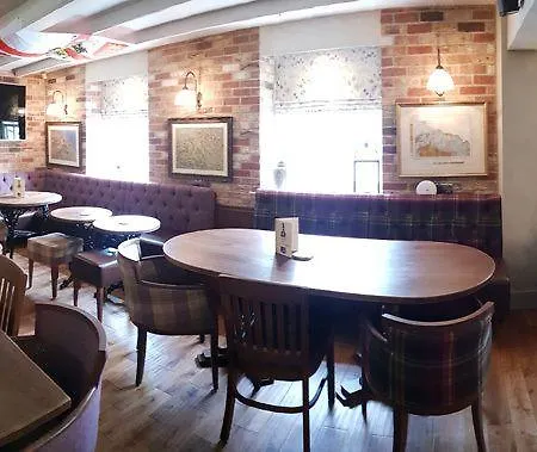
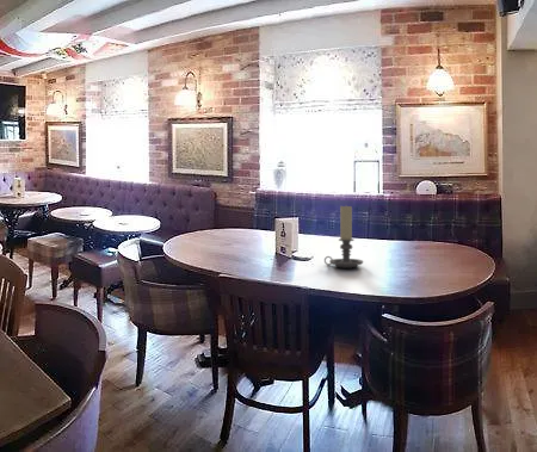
+ candle holder (342, 235)
